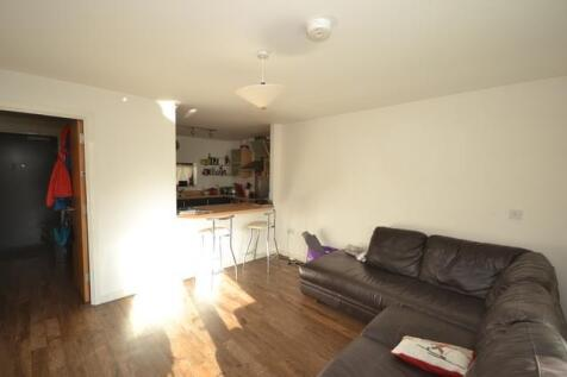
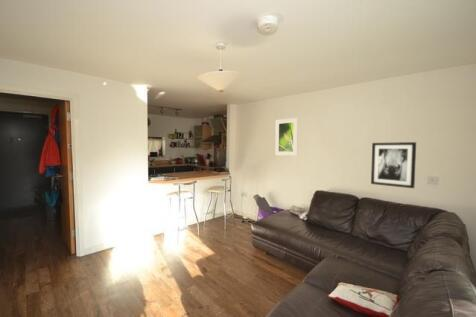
+ wall art (392, 164)
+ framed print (286, 137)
